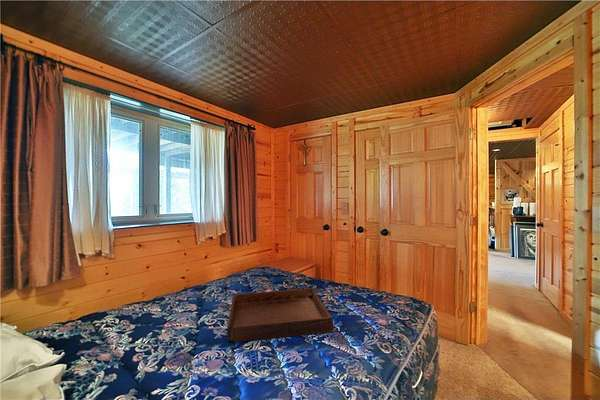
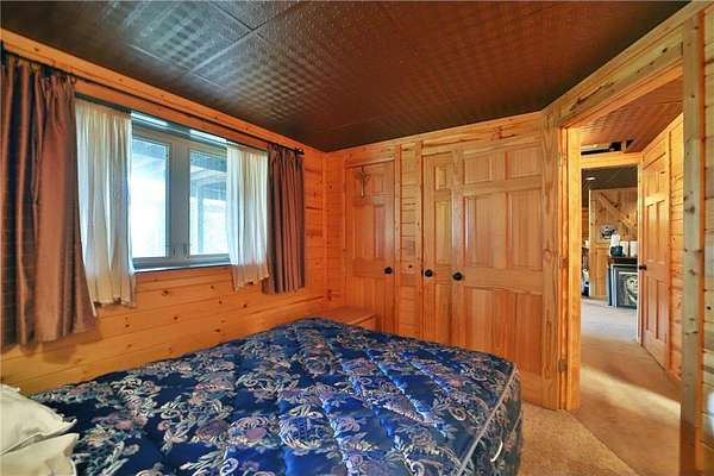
- serving tray (277, 310)
